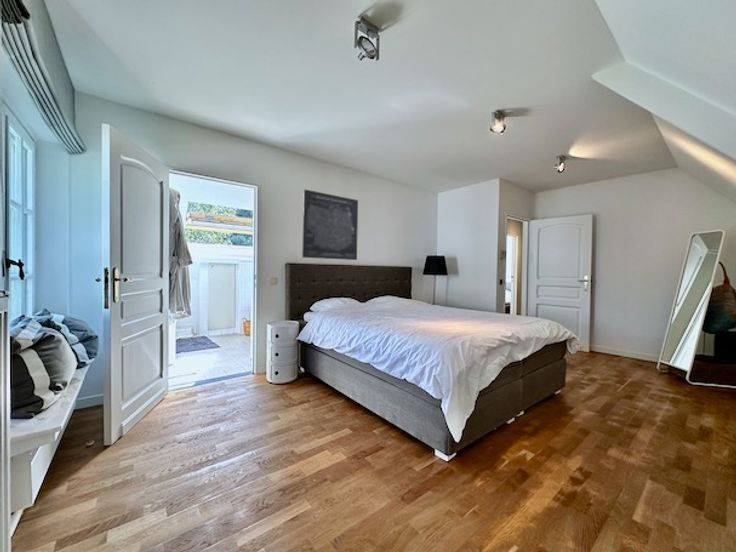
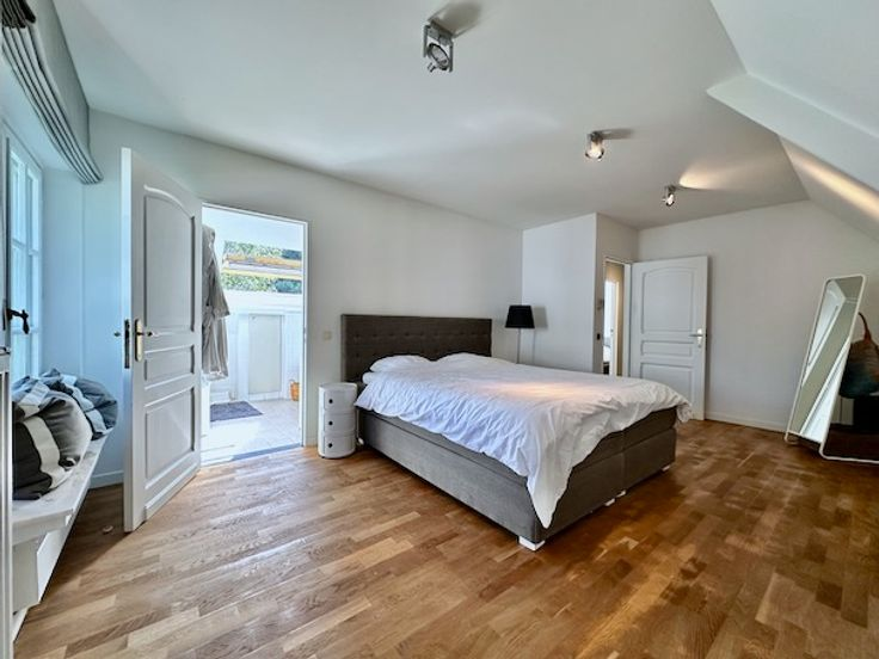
- wall art (331, 227)
